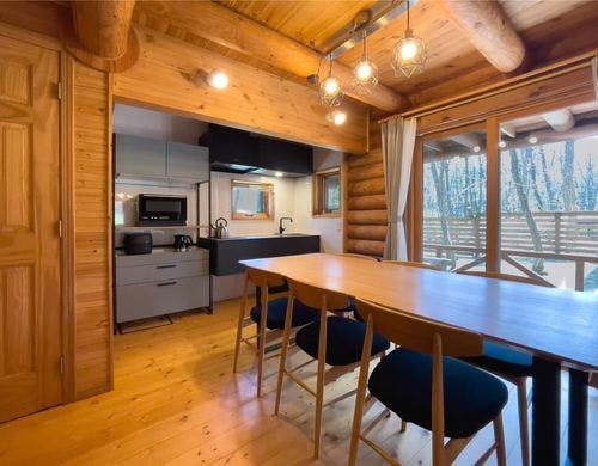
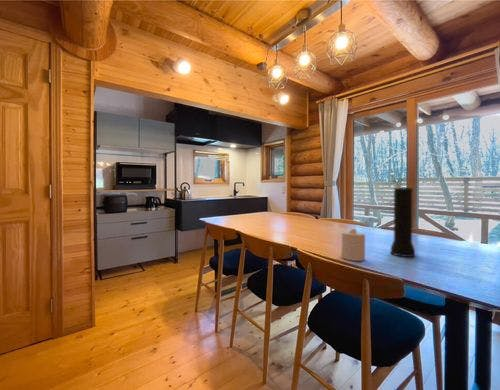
+ vase (402, 221)
+ candle (352, 243)
